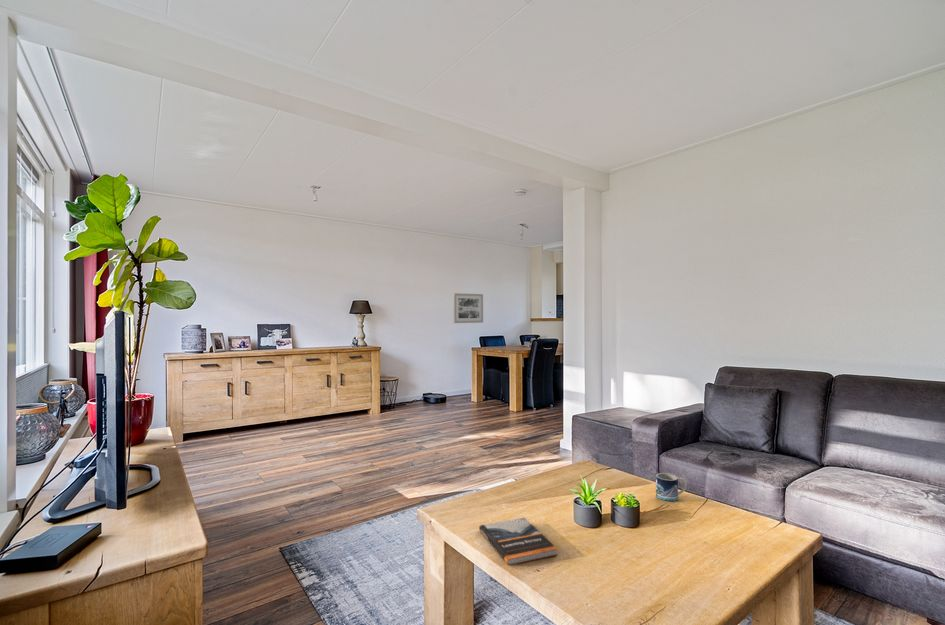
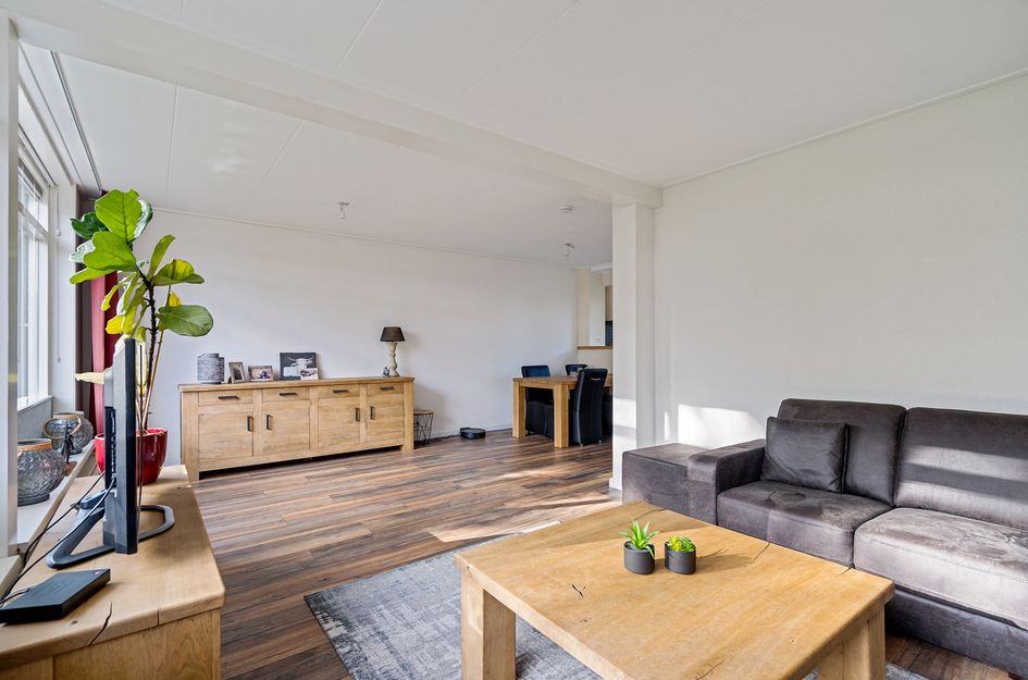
- book (516, 539)
- mug (671, 486)
- wall art (468, 308)
